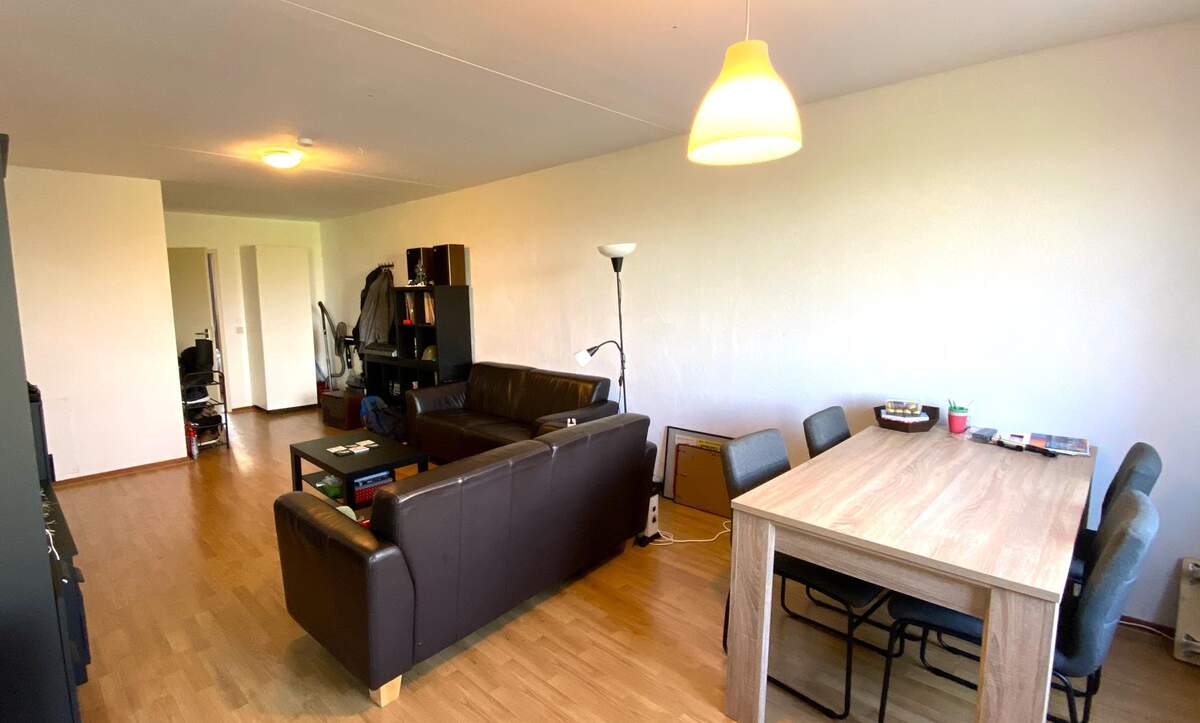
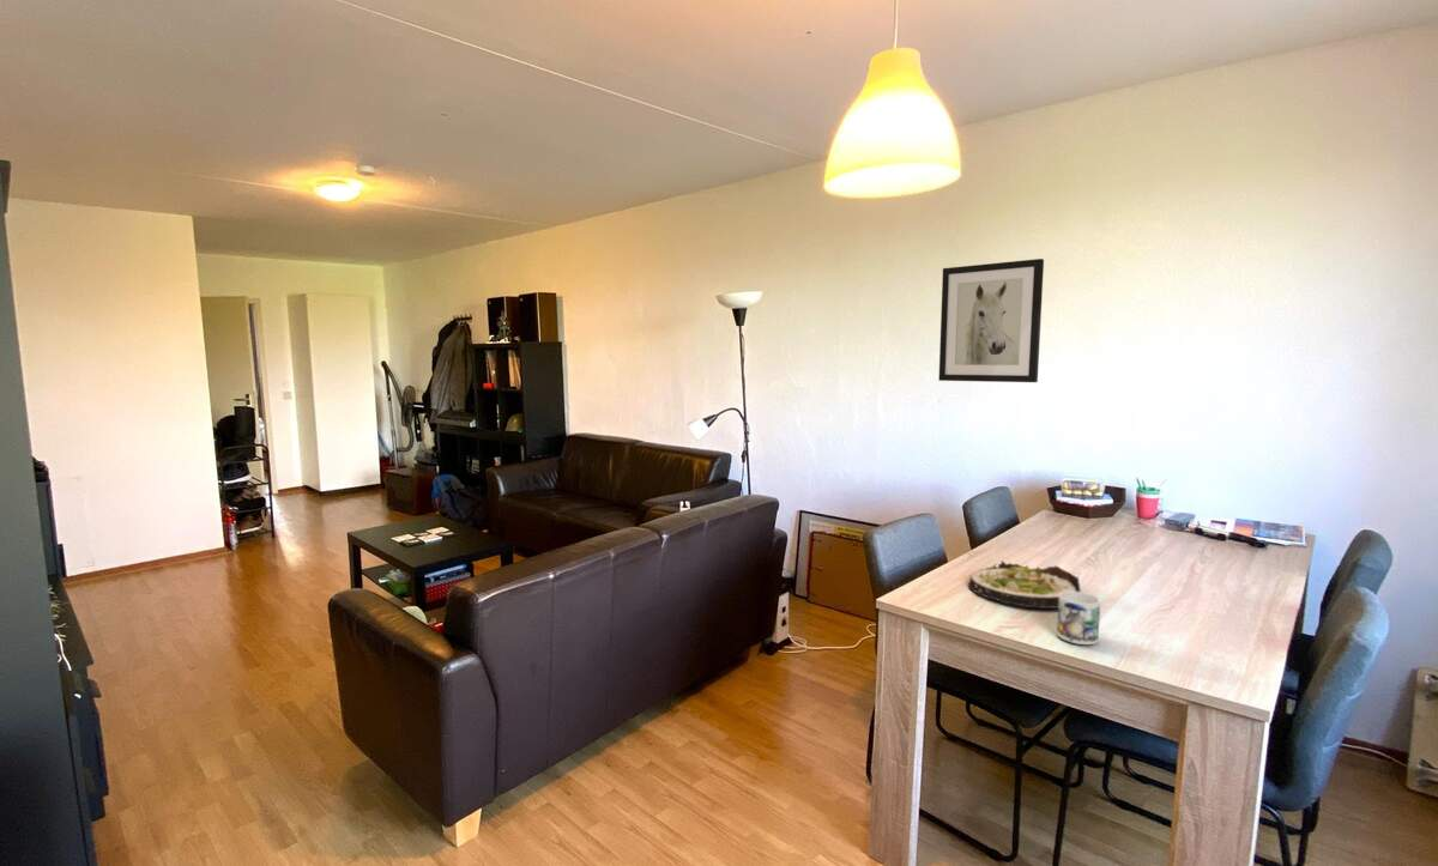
+ mug (1080, 616)
+ salad plate (1020, 581)
+ wall art (987, 322)
